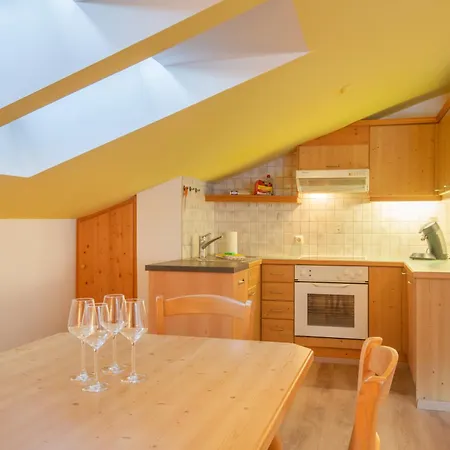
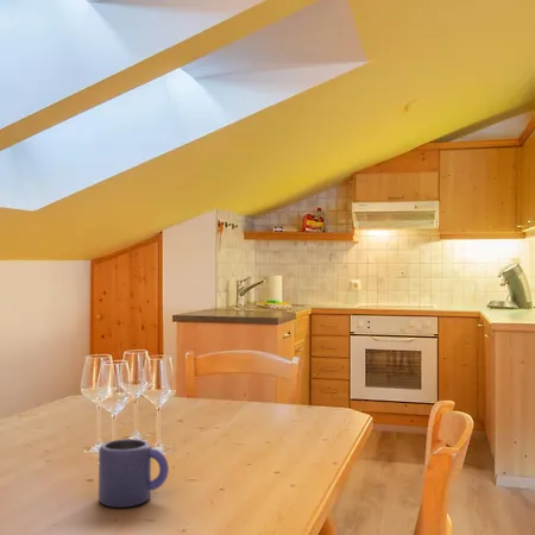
+ mug (133, 471)
